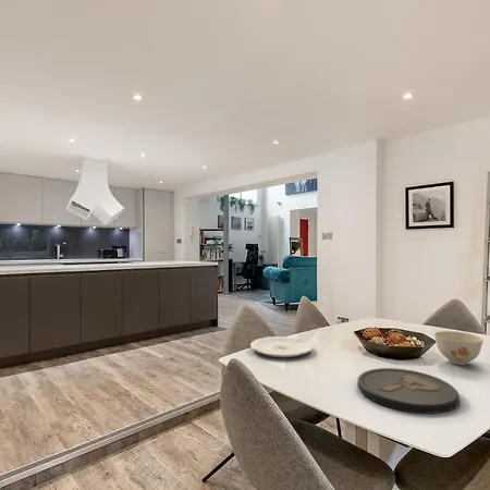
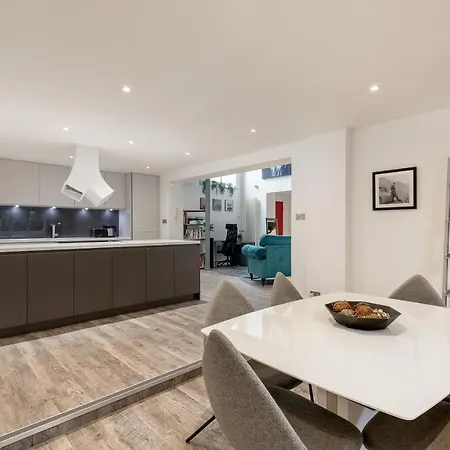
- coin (405, 388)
- plate (281, 347)
- bowl (457, 348)
